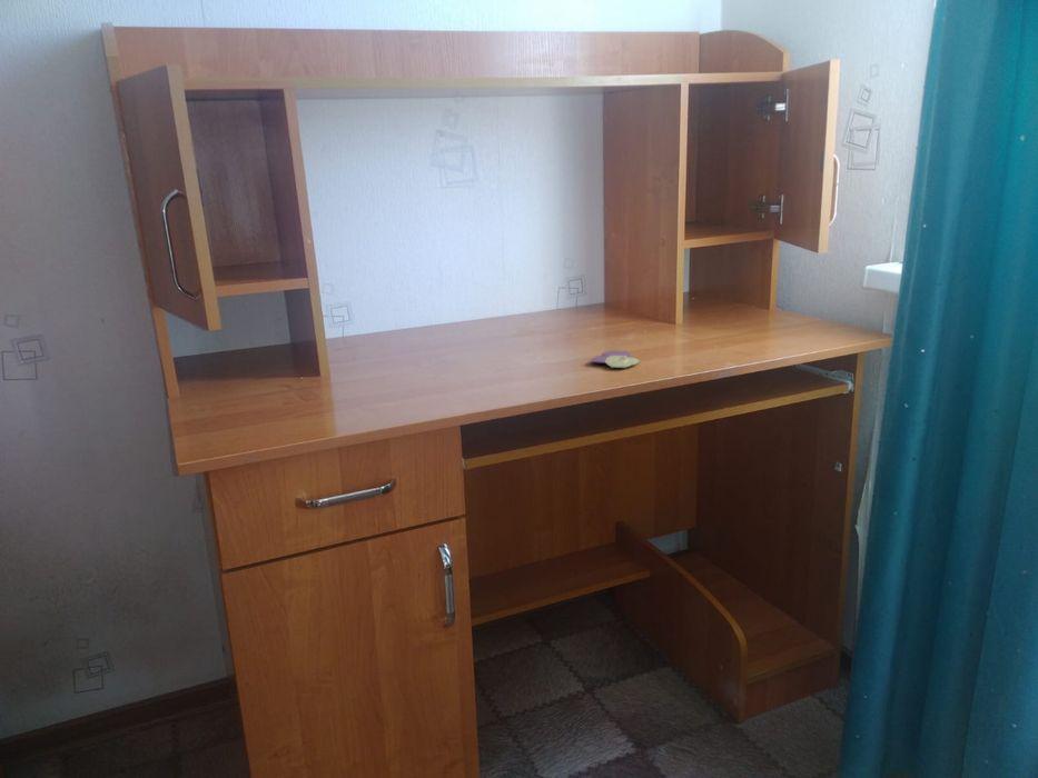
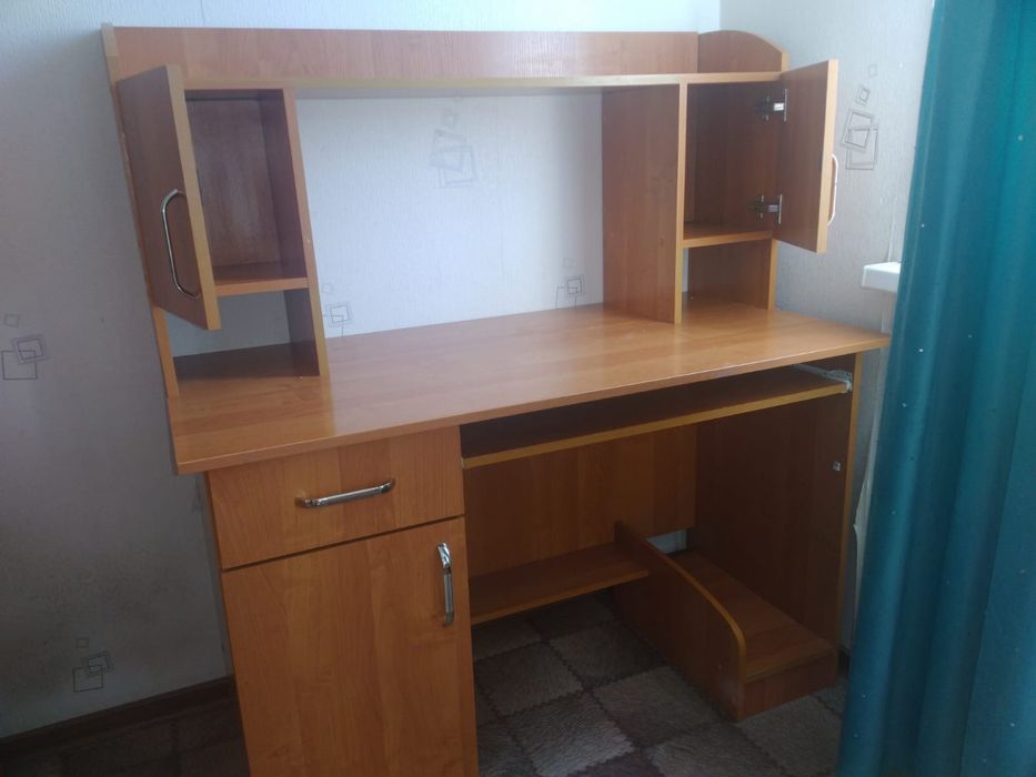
- computer mouse (614, 358)
